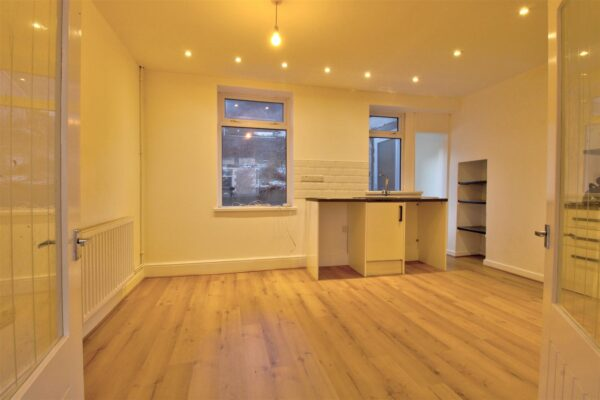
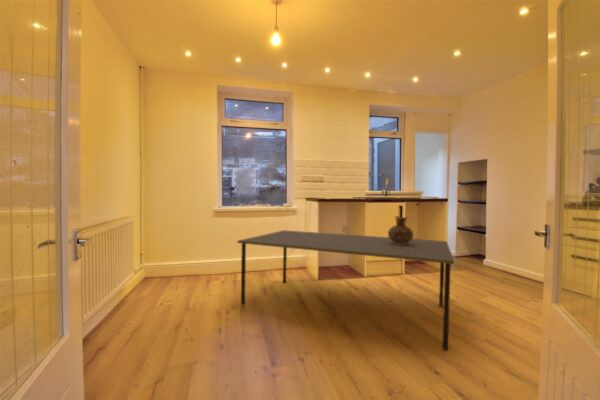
+ dining table (345, 253)
+ ceramic jug (400, 230)
